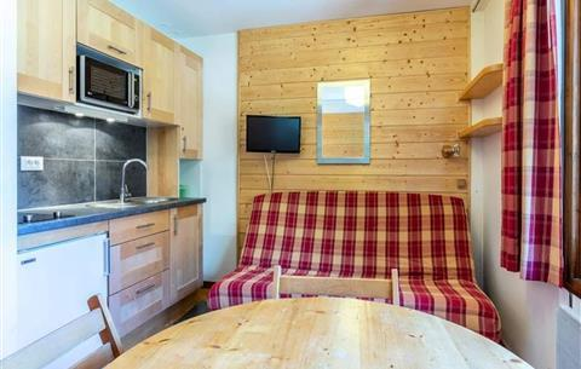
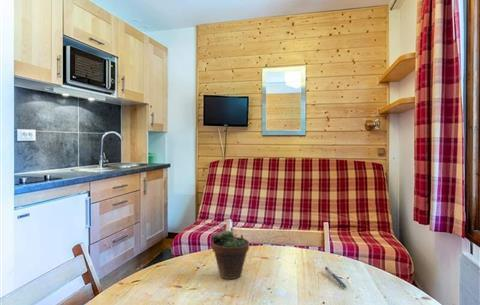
+ succulent plant (230, 244)
+ pen (334, 276)
